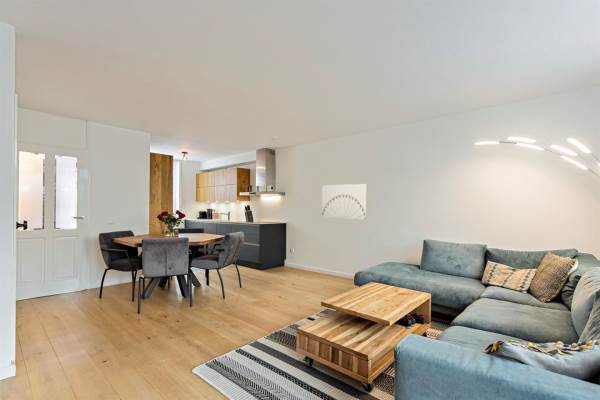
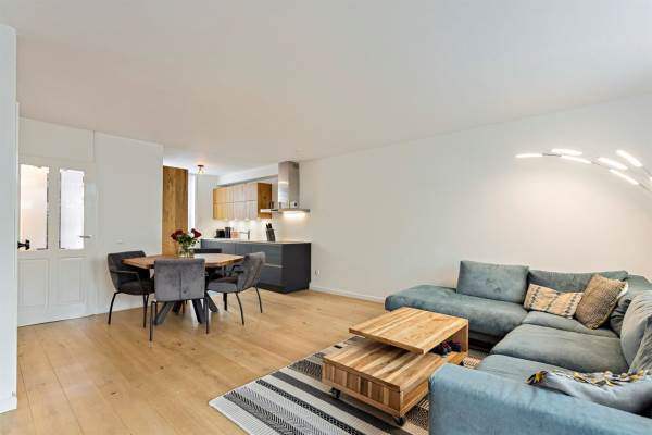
- wall art (342, 201)
